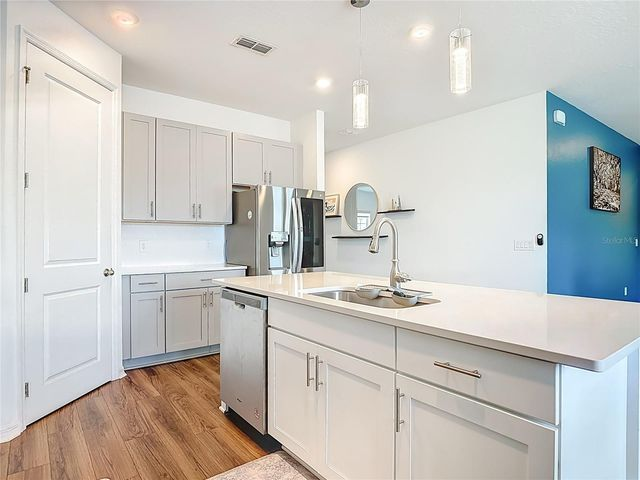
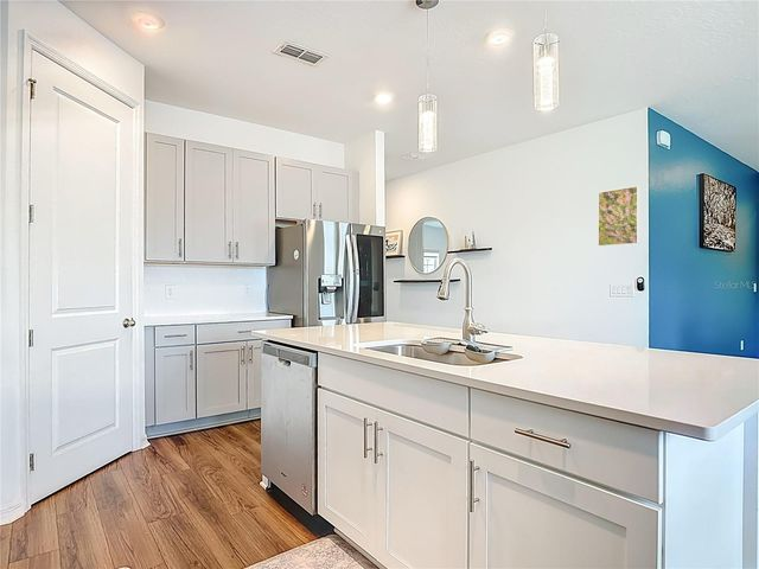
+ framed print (618, 217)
